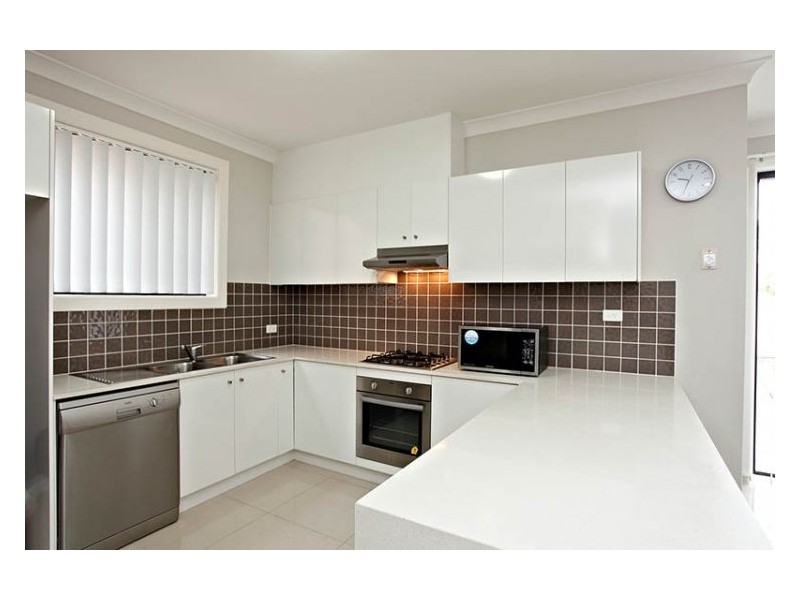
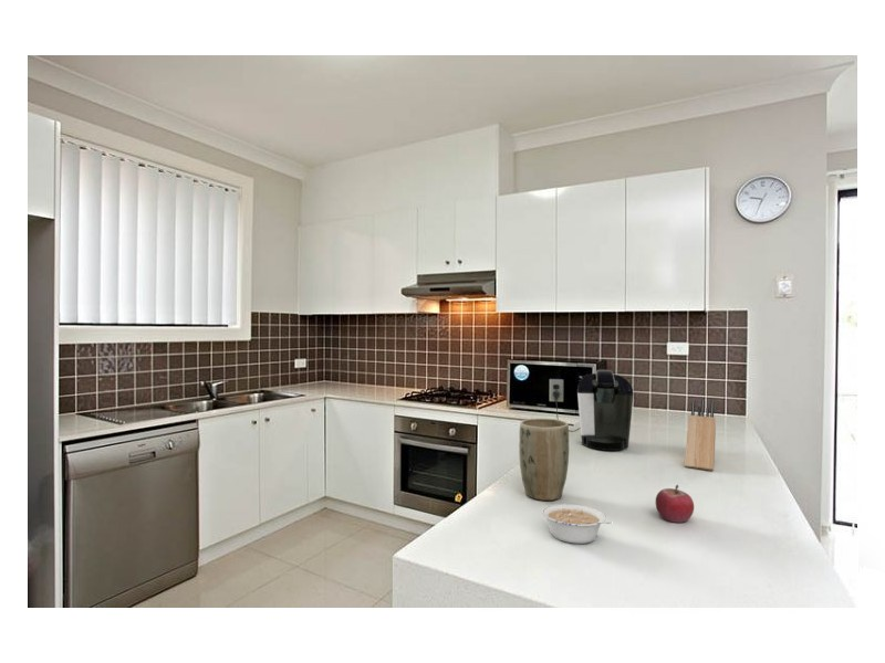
+ fruit (674, 502)
+ knife block (700, 431)
+ legume (575, 523)
+ coffee maker (589, 406)
+ plant pot (543, 459)
